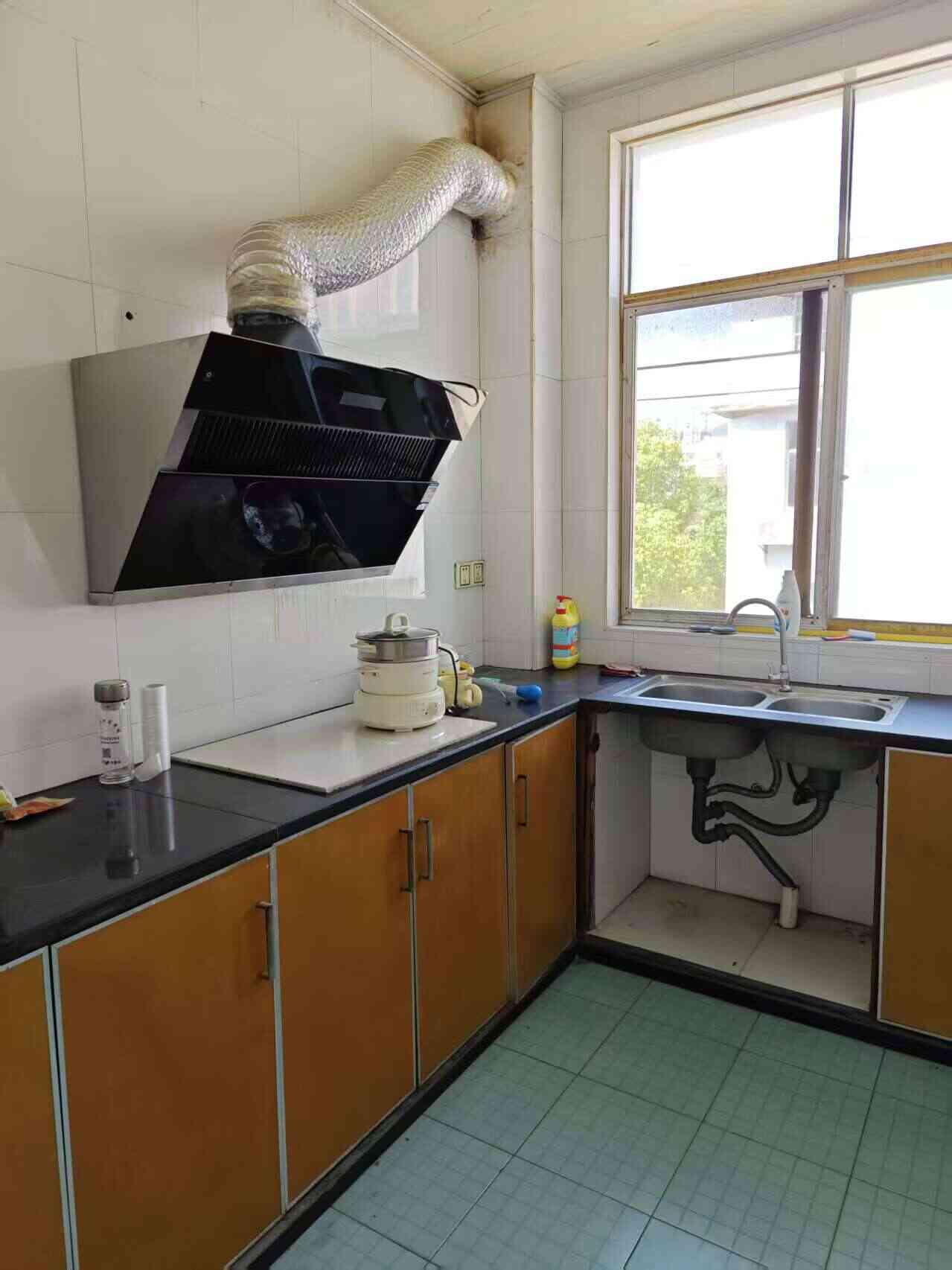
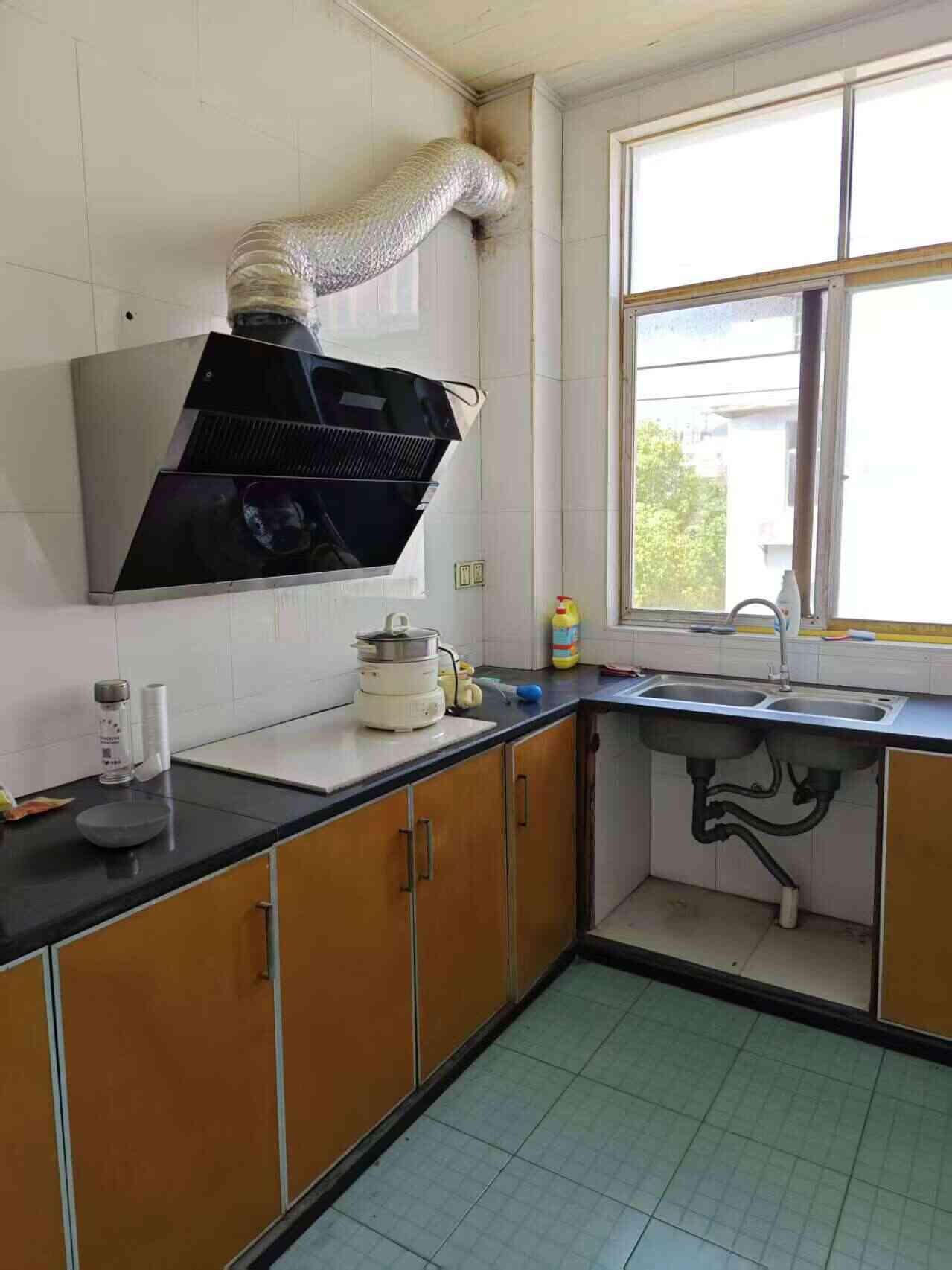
+ bowl (125, 826)
